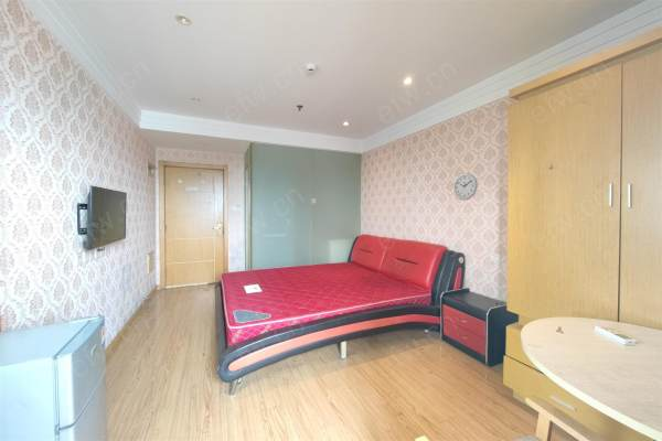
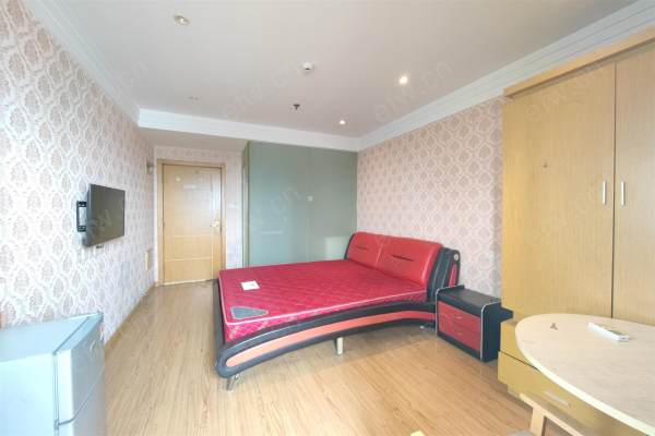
- wall clock (463, 186)
